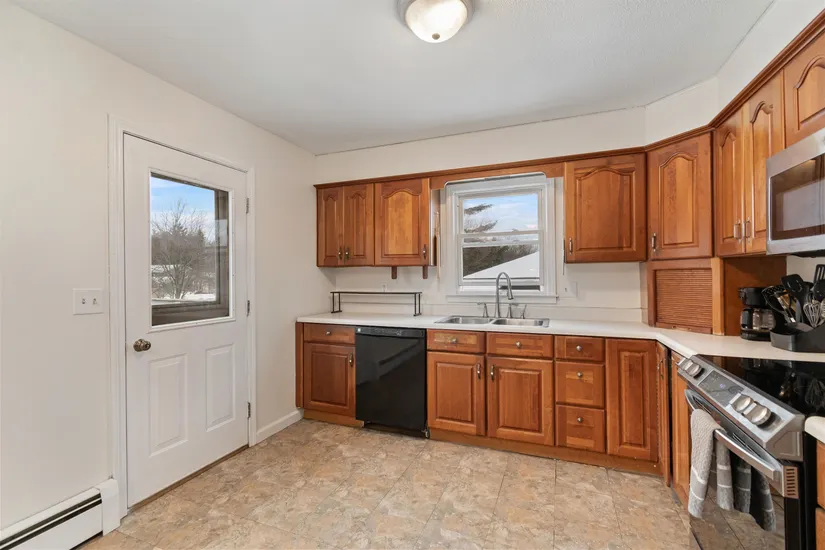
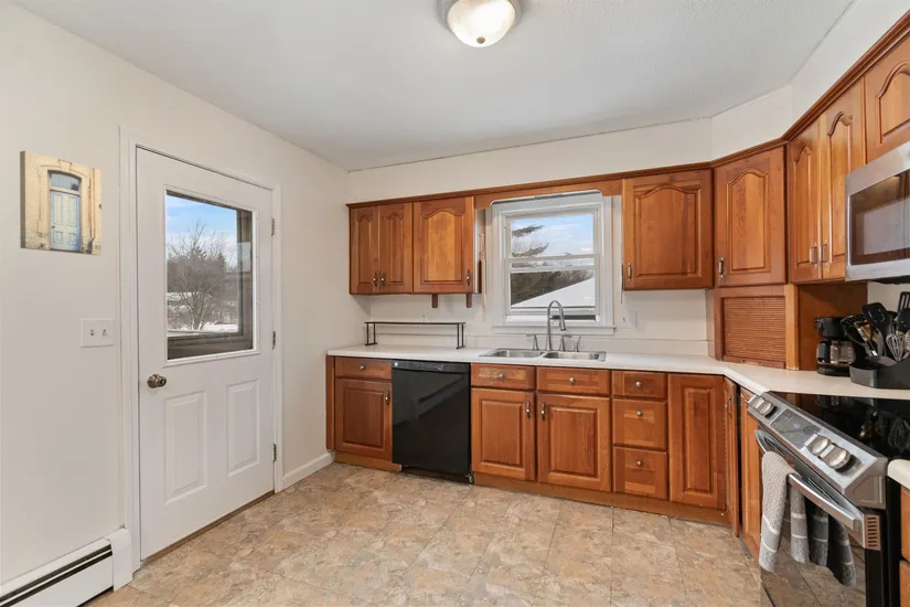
+ wall art (63, 206)
